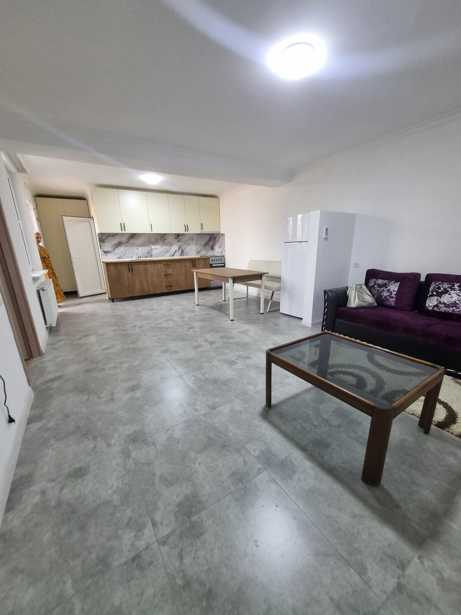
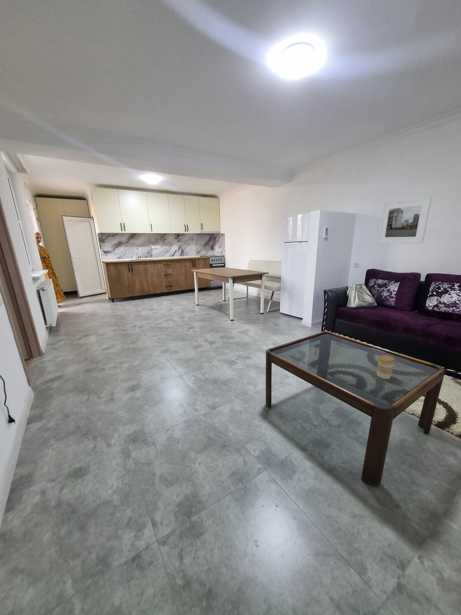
+ coffee cup (385, 366)
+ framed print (402, 222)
